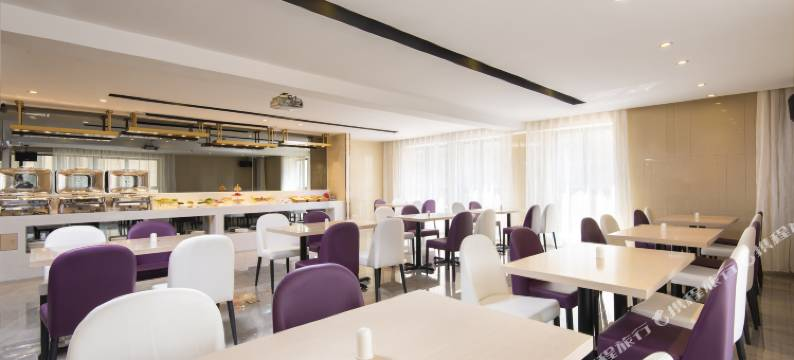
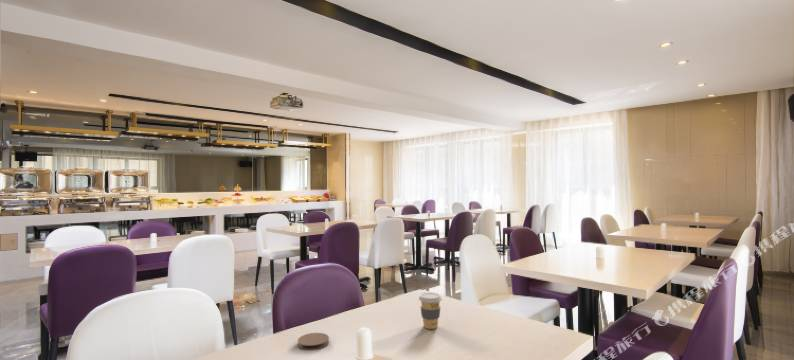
+ coaster (313, 340)
+ coffee cup (430, 310)
